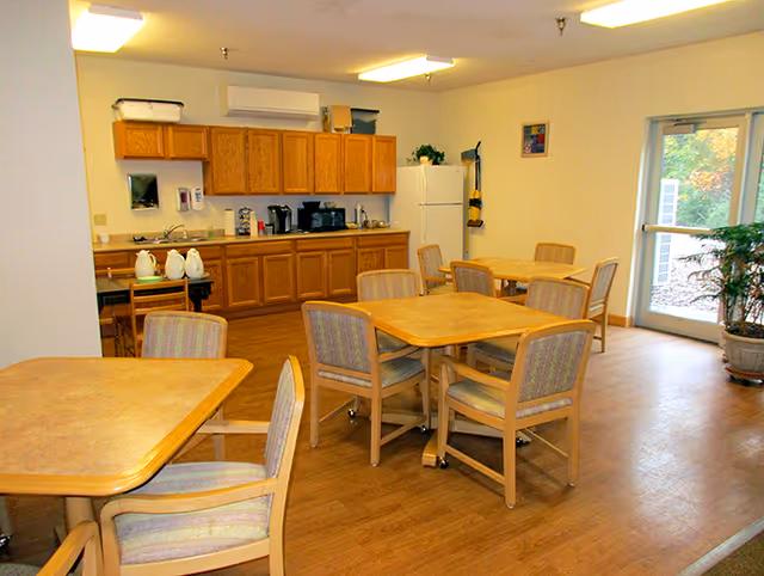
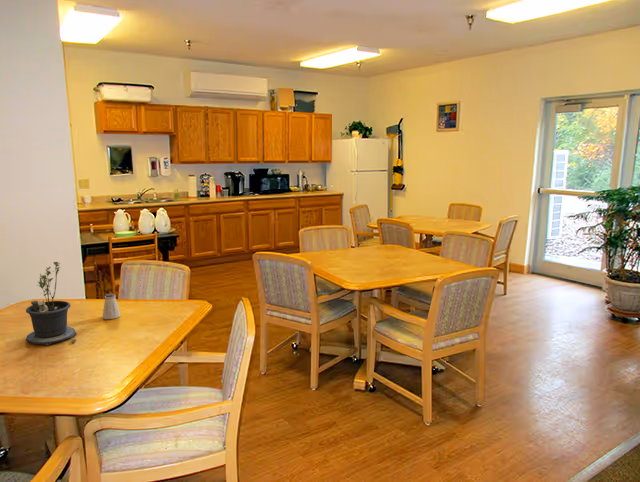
+ potted plant (48, 300)
+ saltshaker (110, 305)
